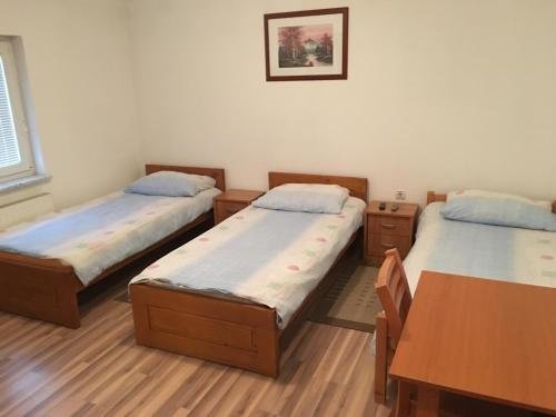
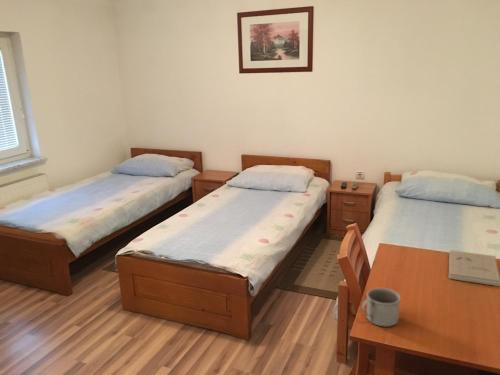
+ book (472, 266)
+ mug (381, 307)
